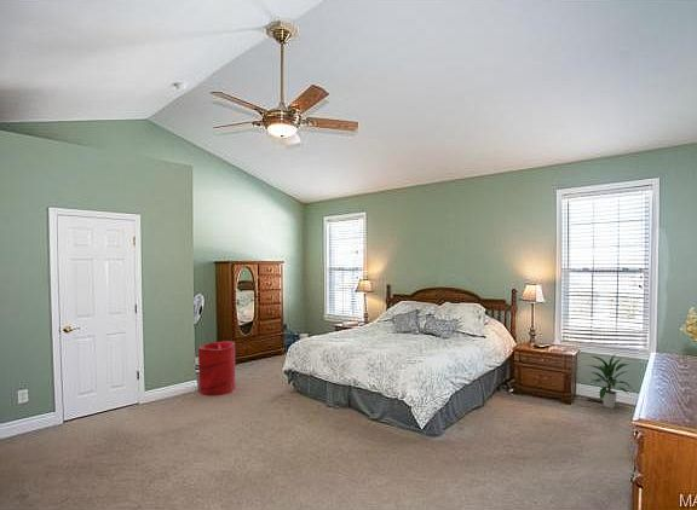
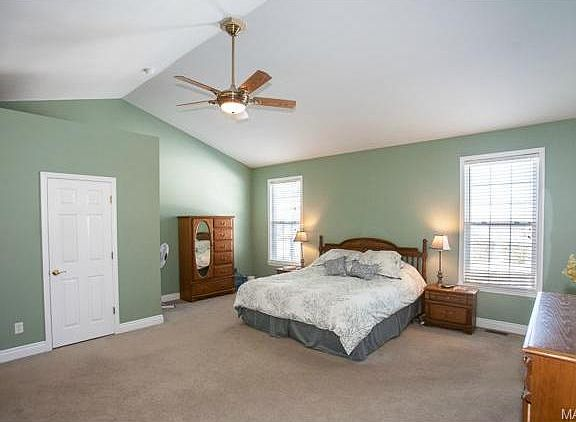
- laundry hamper (217, 366)
- indoor plant (607, 379)
